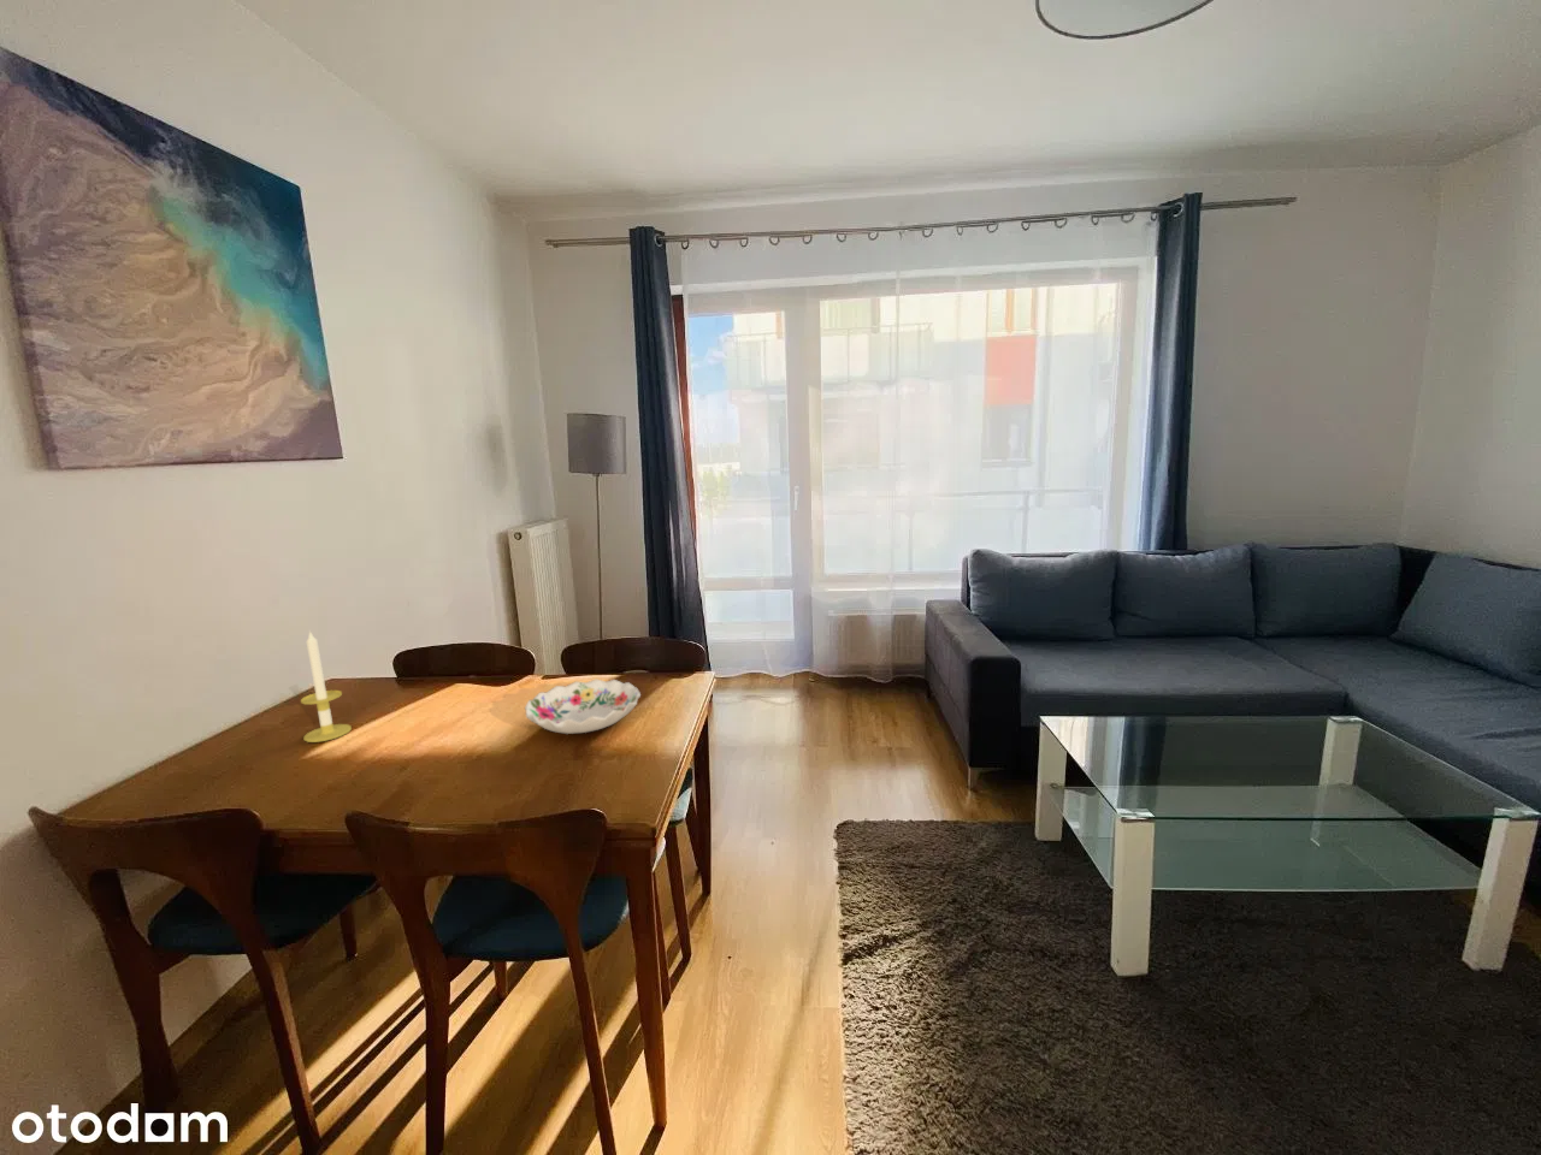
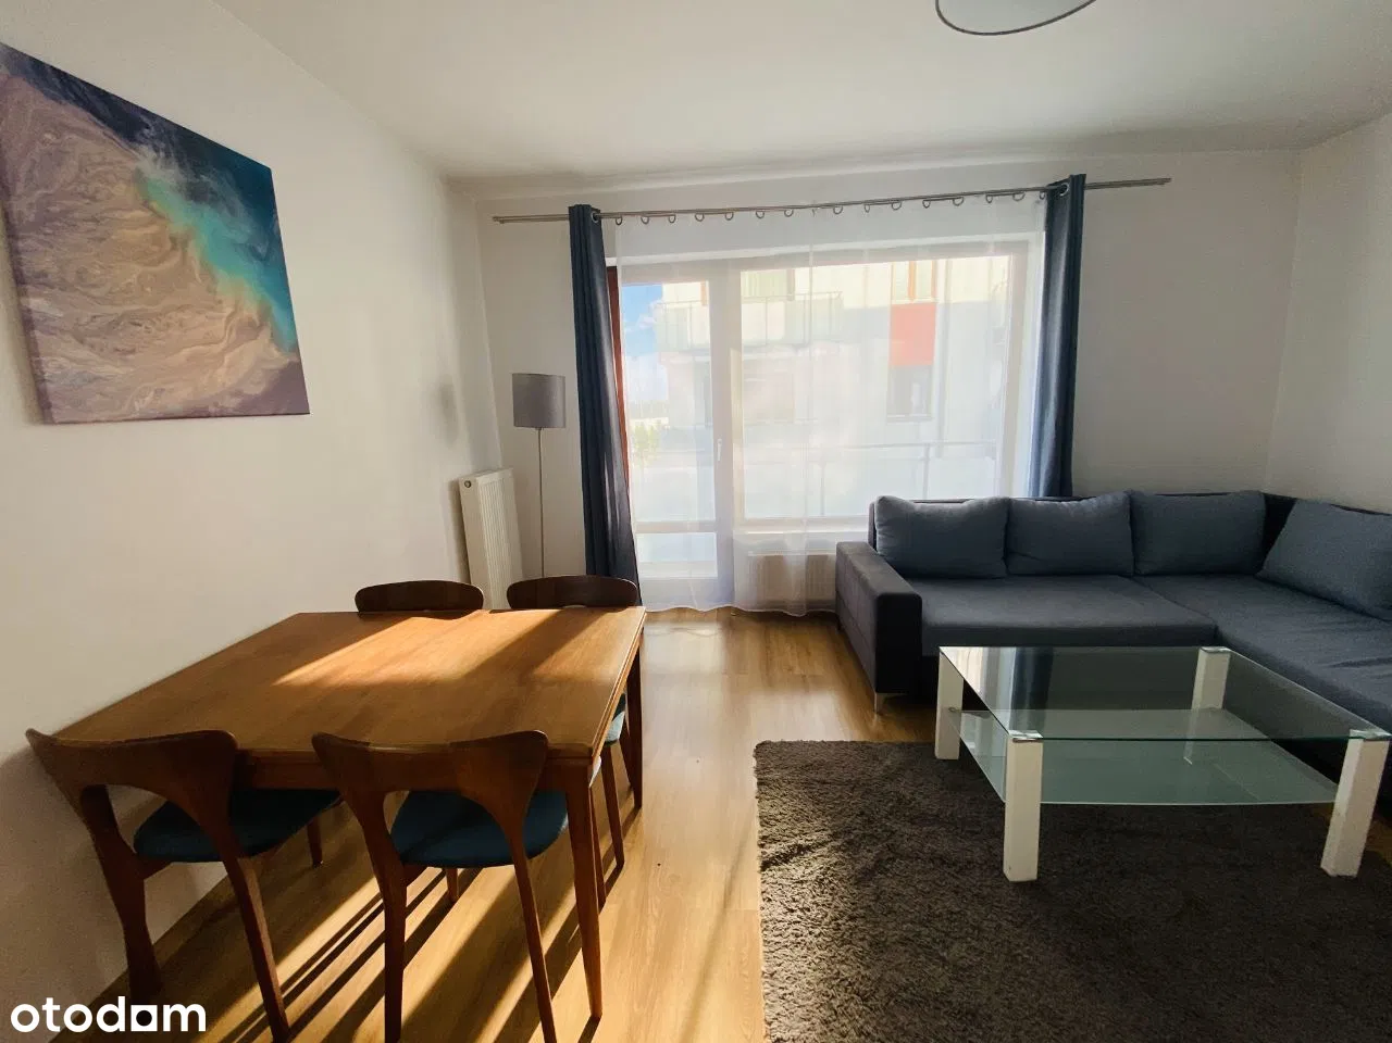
- candle (319, 682)
- decorative bowl (584, 710)
